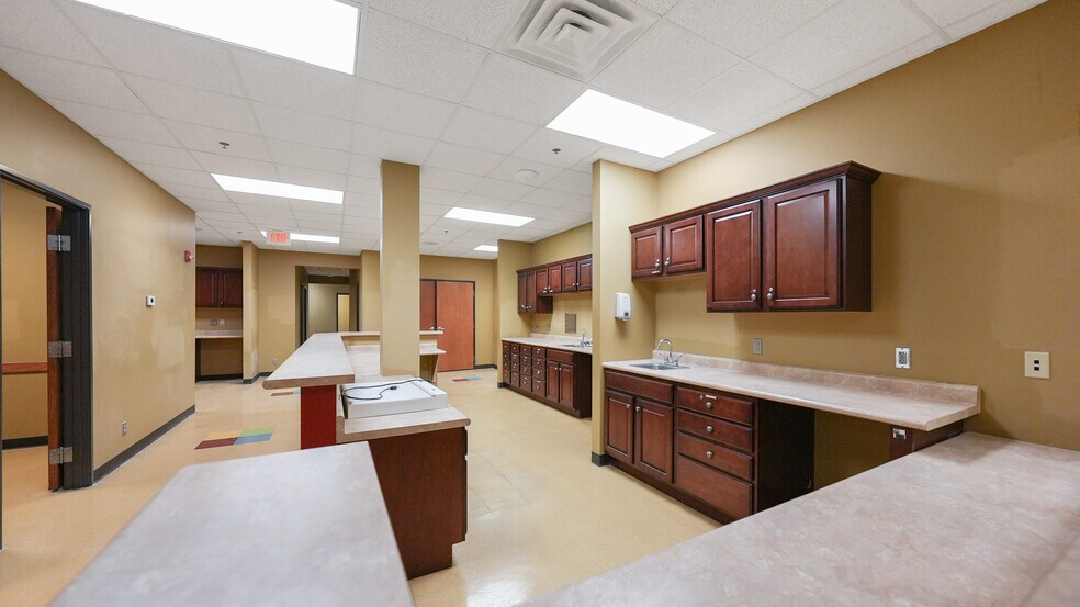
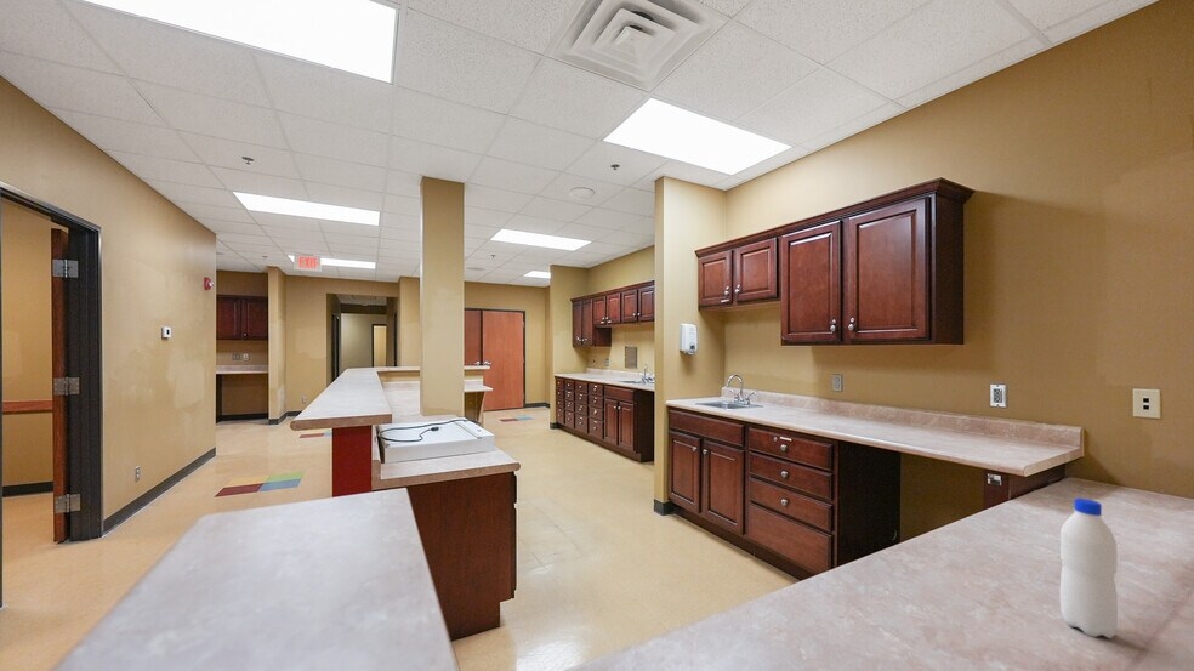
+ water bottle (1087, 564)
